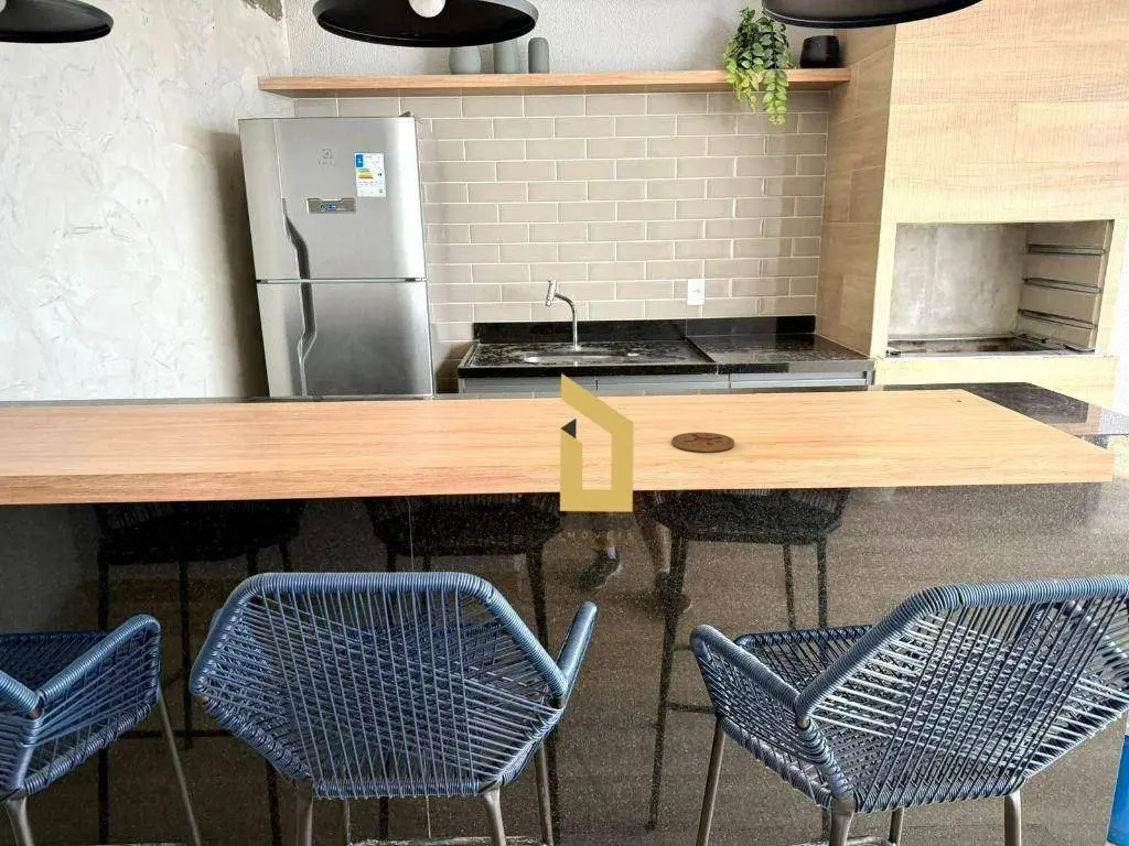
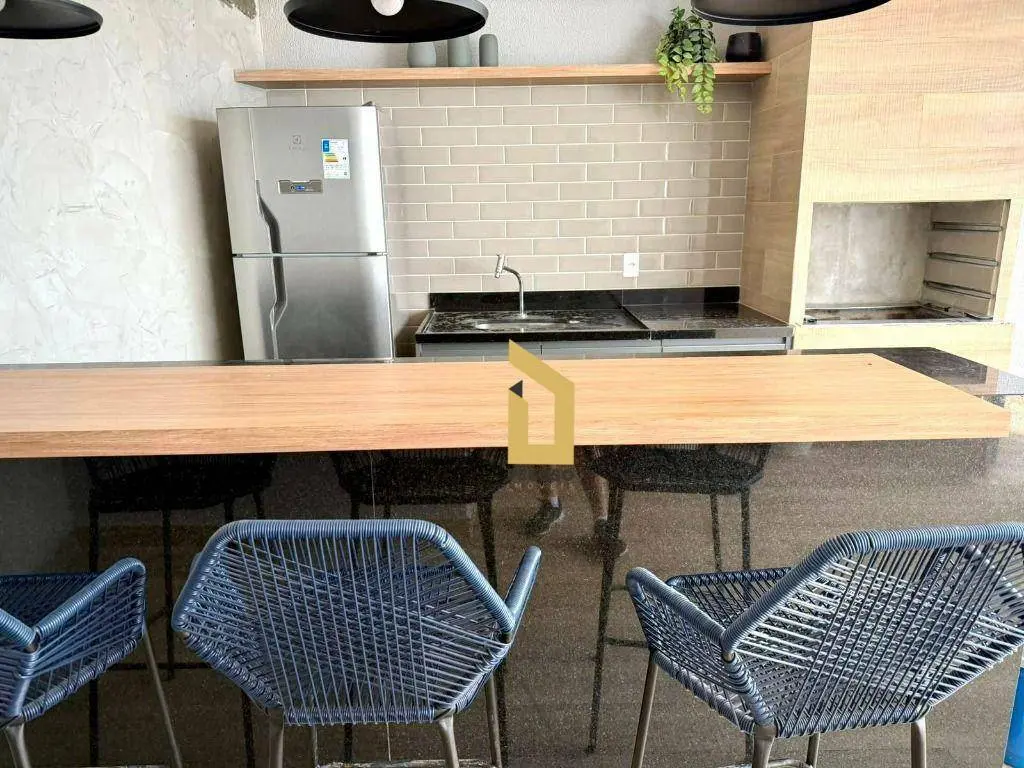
- coaster (702, 441)
